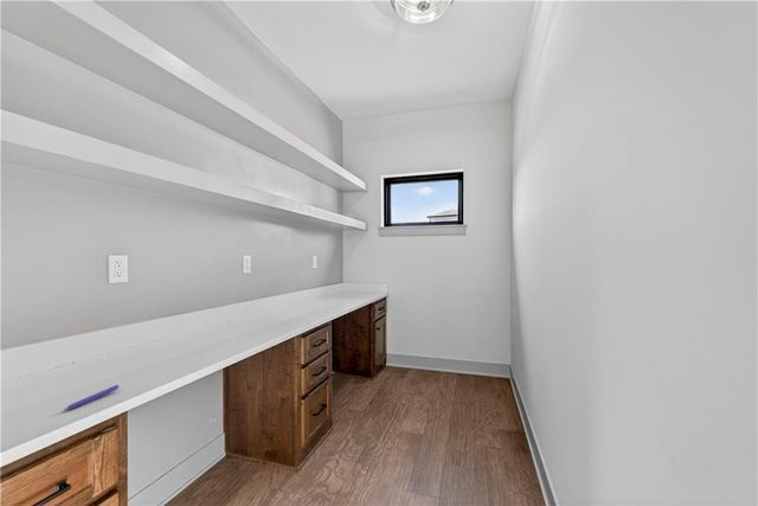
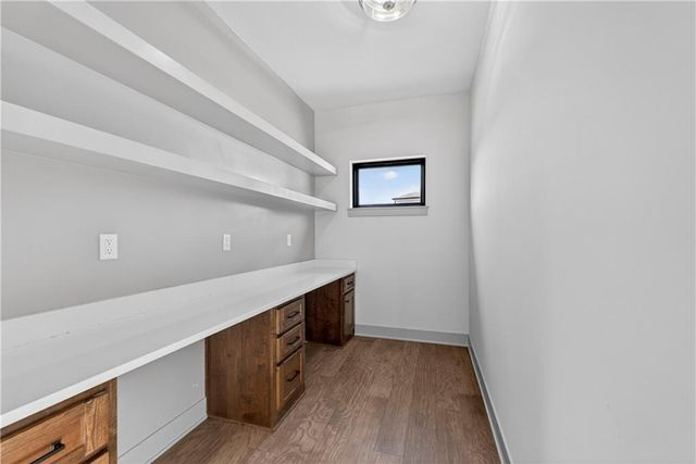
- pen (92, 397)
